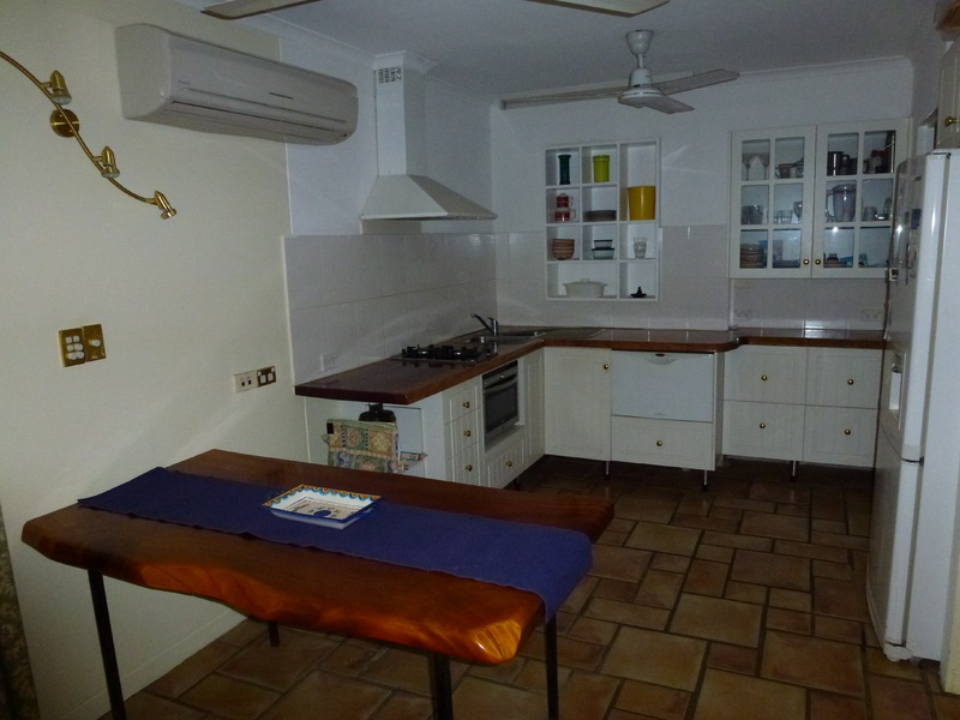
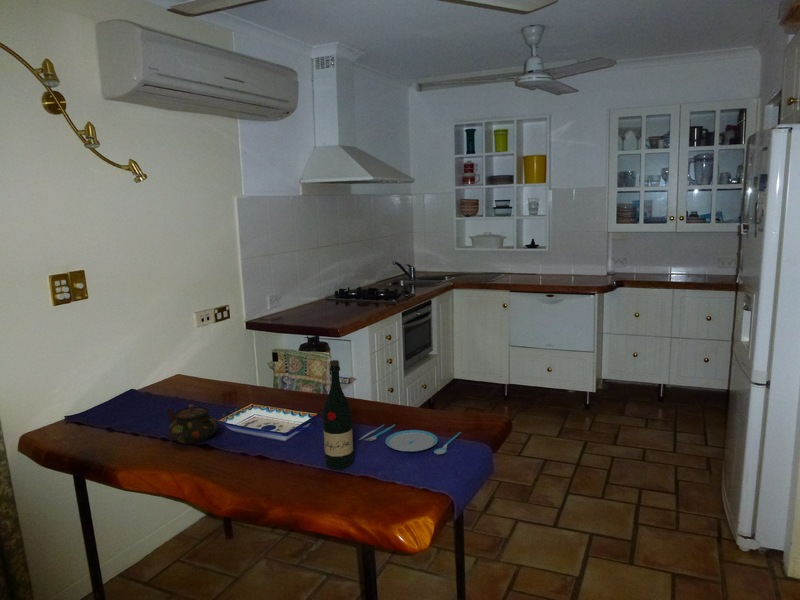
+ plate (409, 437)
+ teapot (192, 421)
+ wine bottle (337, 413)
